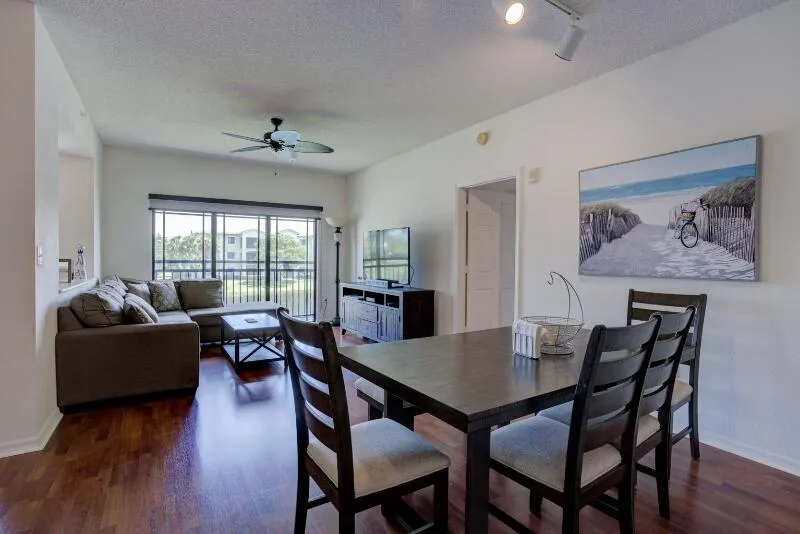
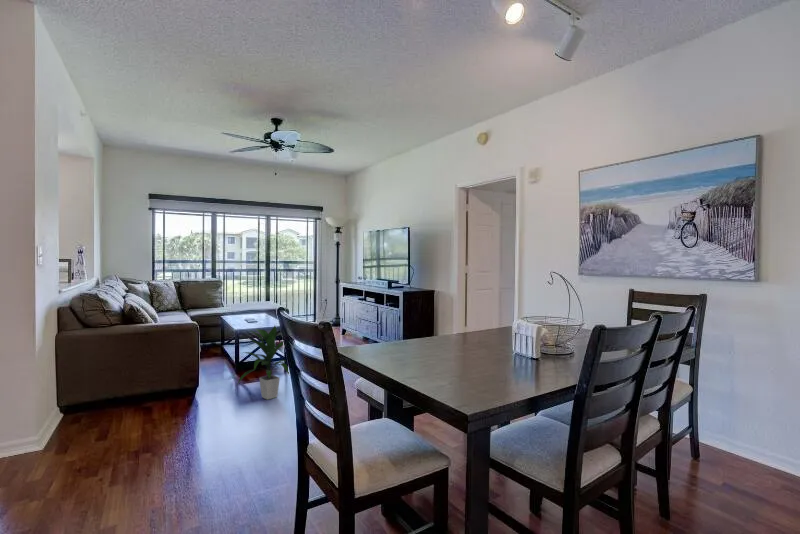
+ indoor plant (266, 360)
